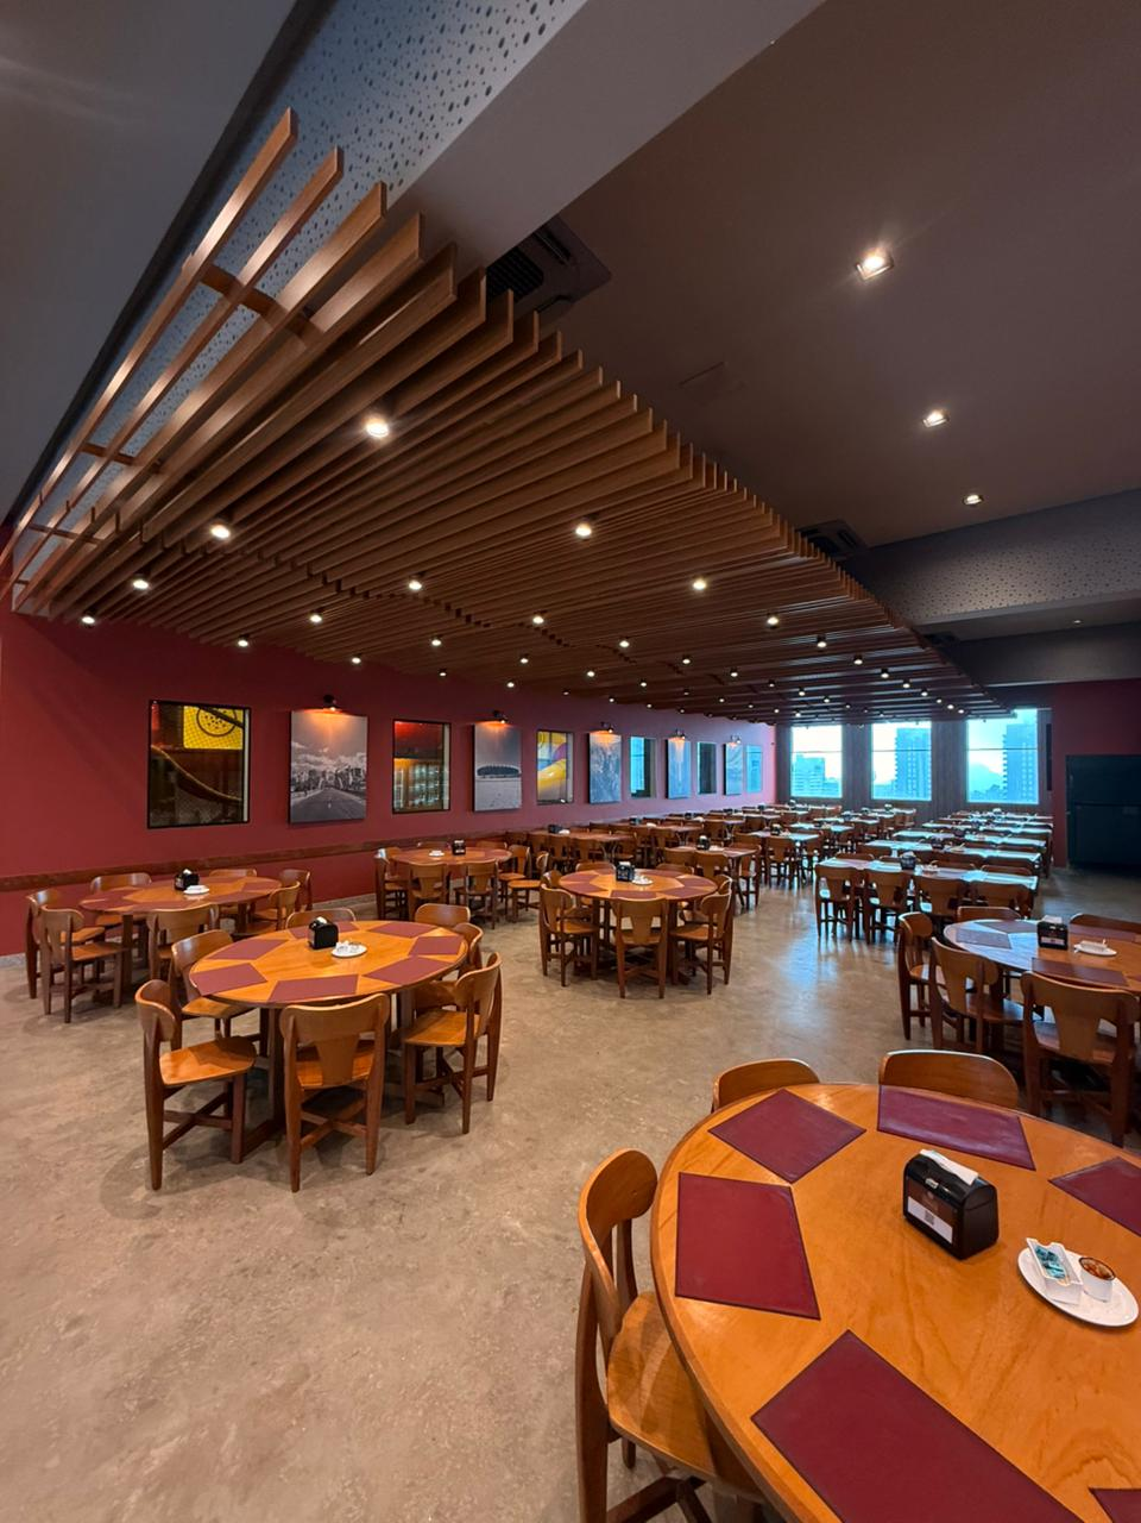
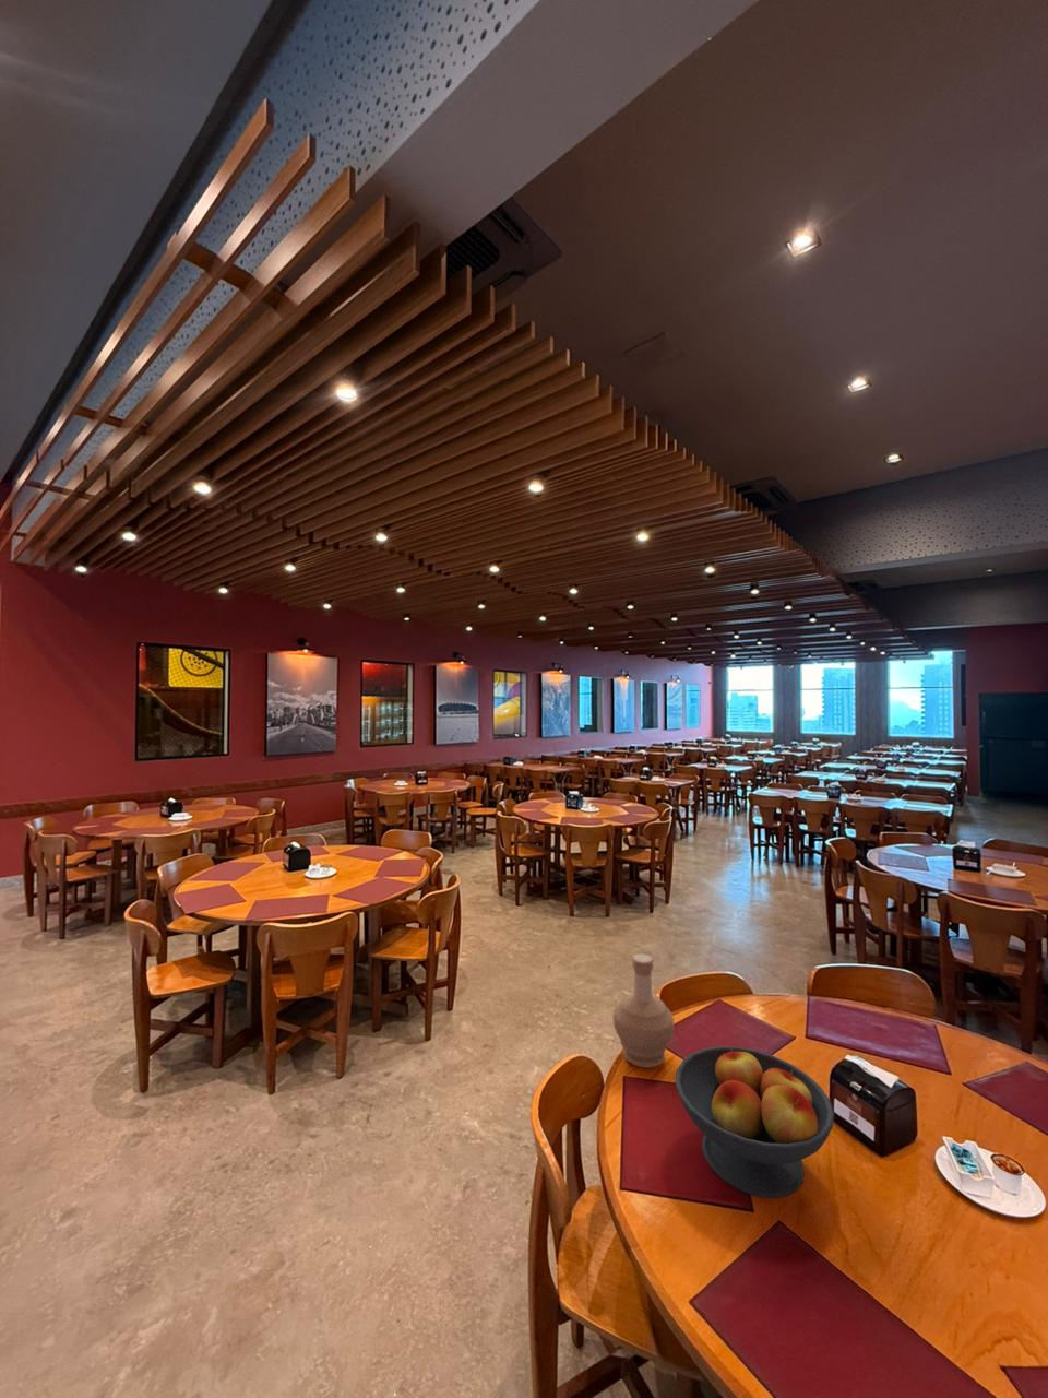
+ fruit bowl (750, 1112)
+ bottle (643, 1007)
